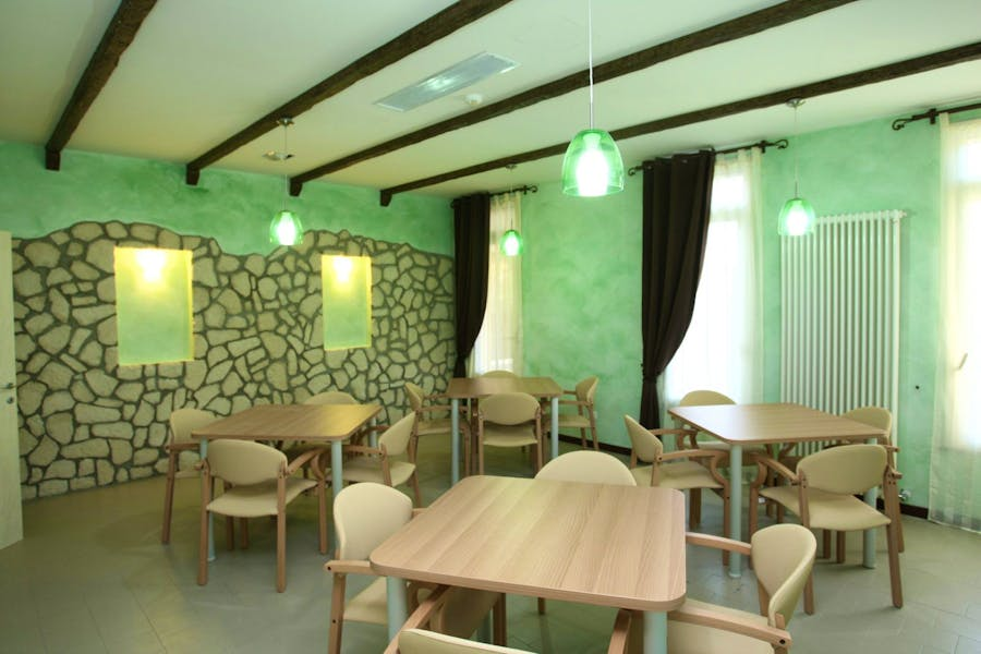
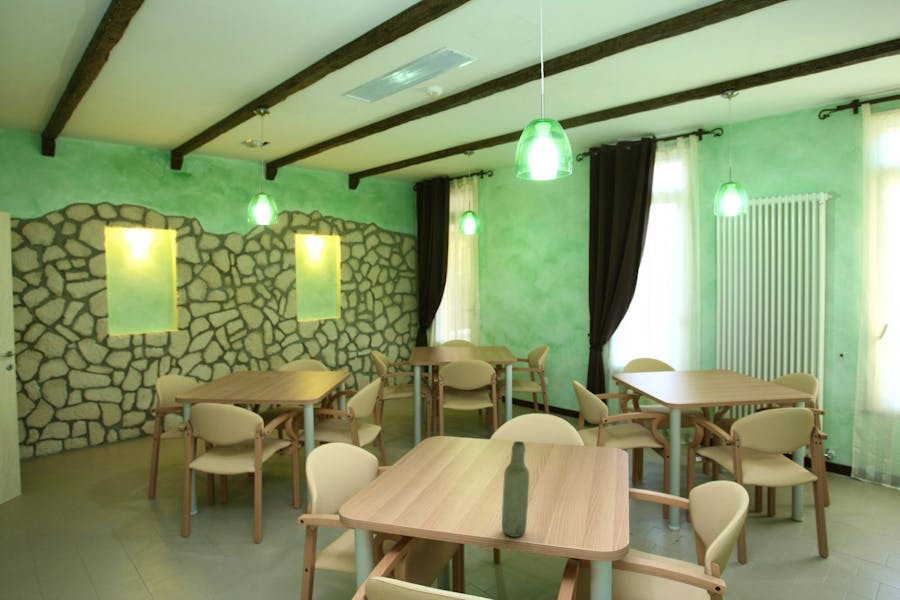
+ bottle (515, 487)
